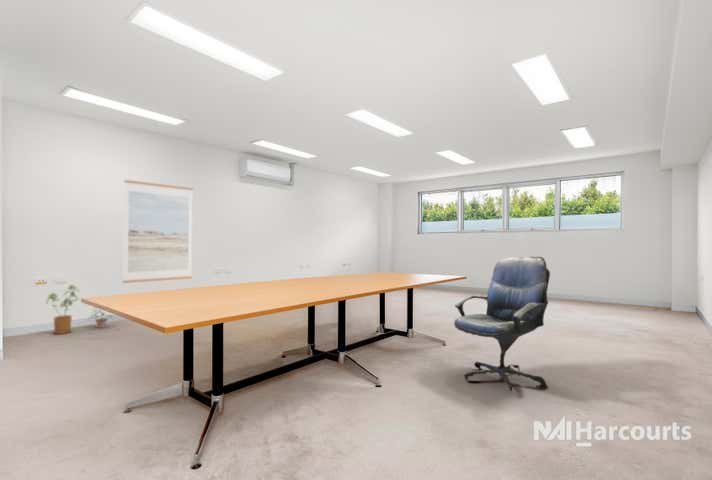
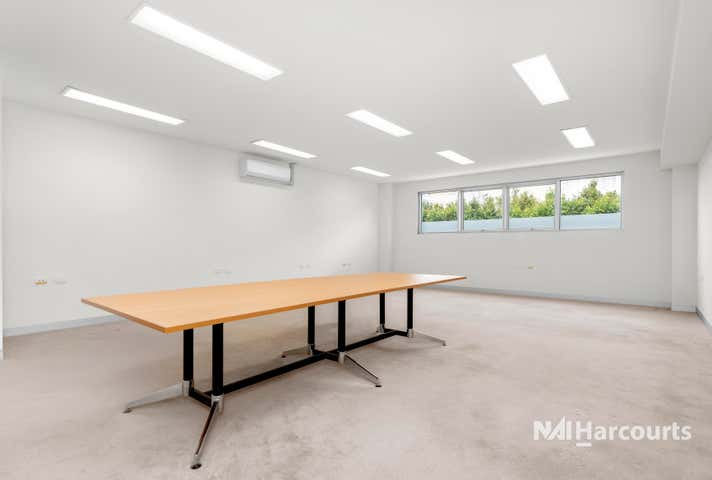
- office chair (500, 317)
- house plant (65, 308)
- wall art (160, 232)
- potted plant (102, 315)
